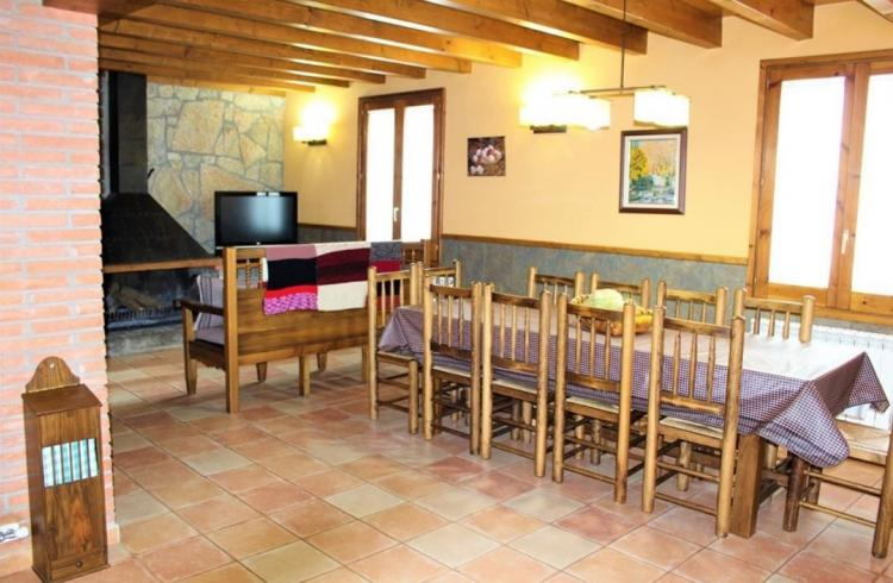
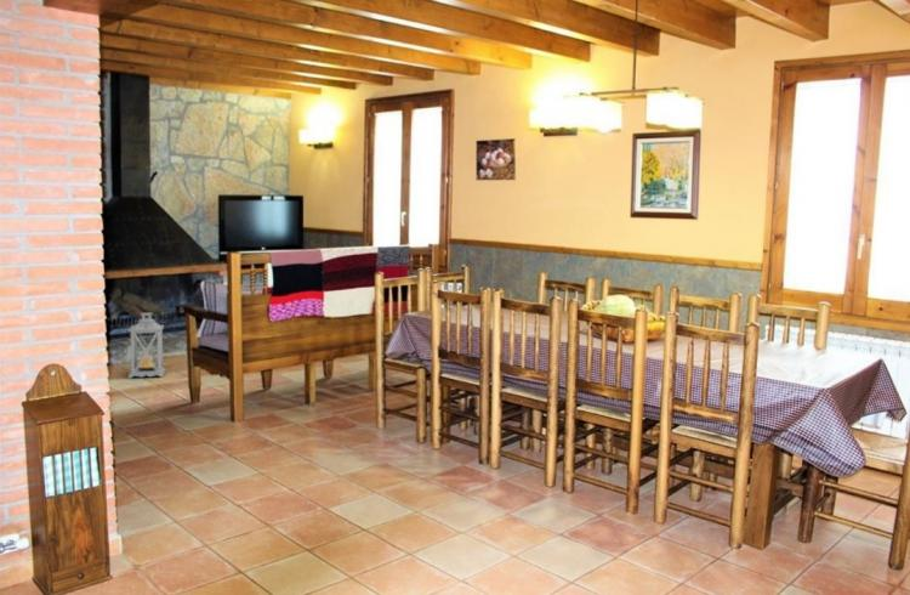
+ lantern (146, 344)
